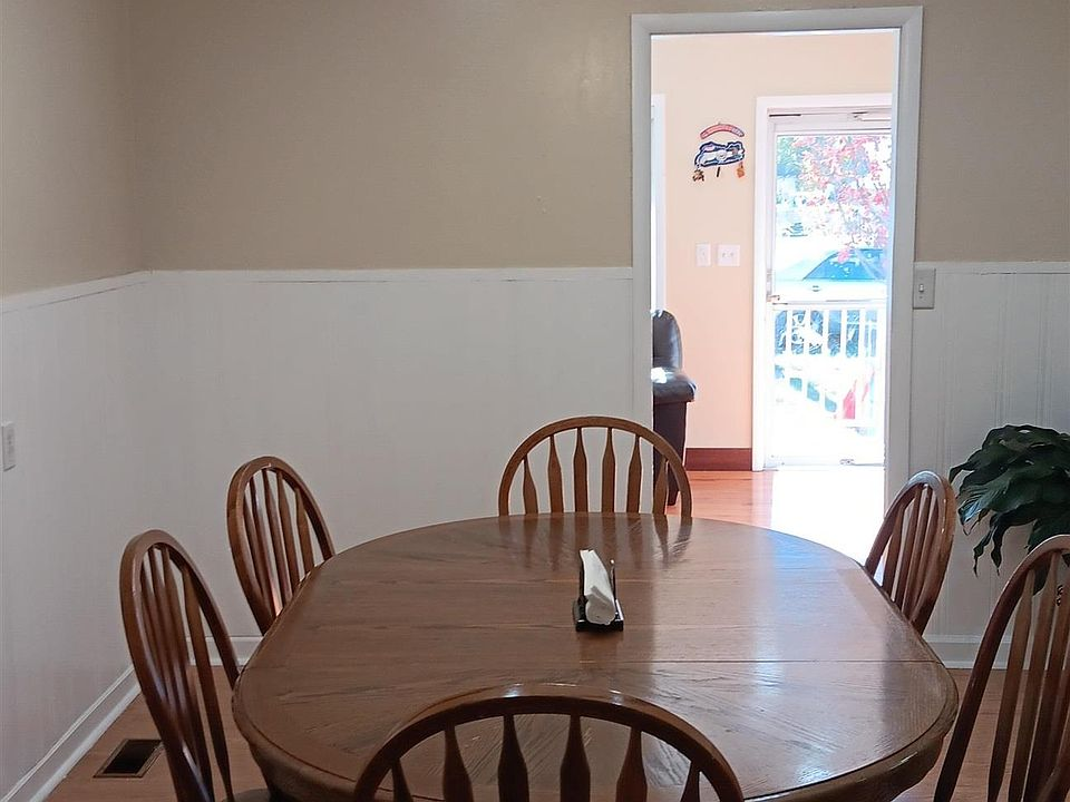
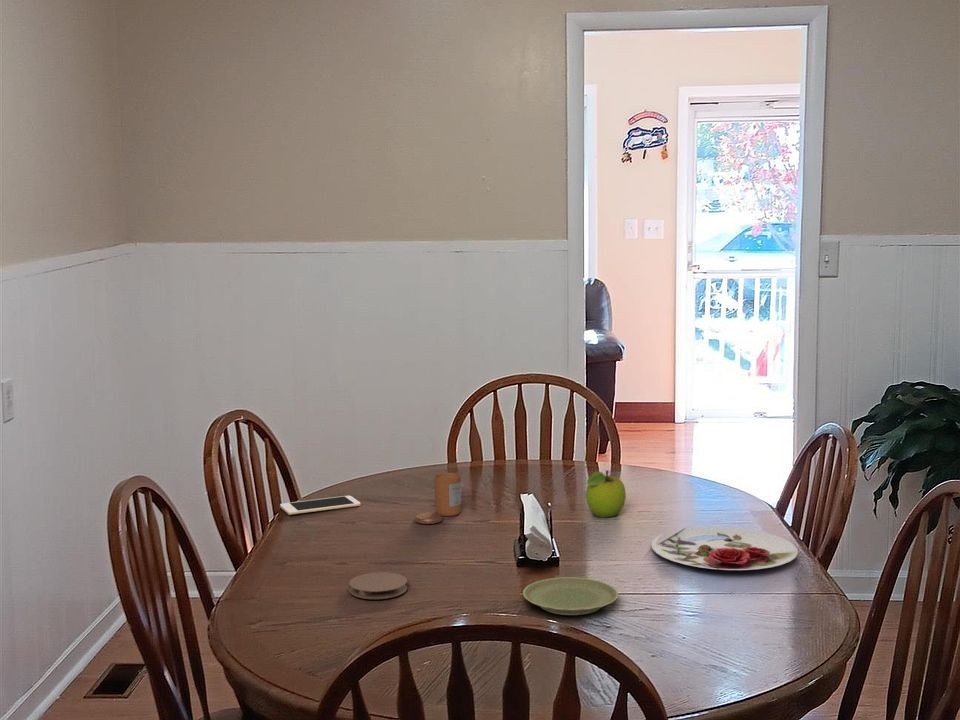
+ cell phone (320, 504)
+ plate (570, 598)
+ plate (723, 546)
+ fruit (603, 493)
+ candle (438, 497)
+ coaster (378, 585)
